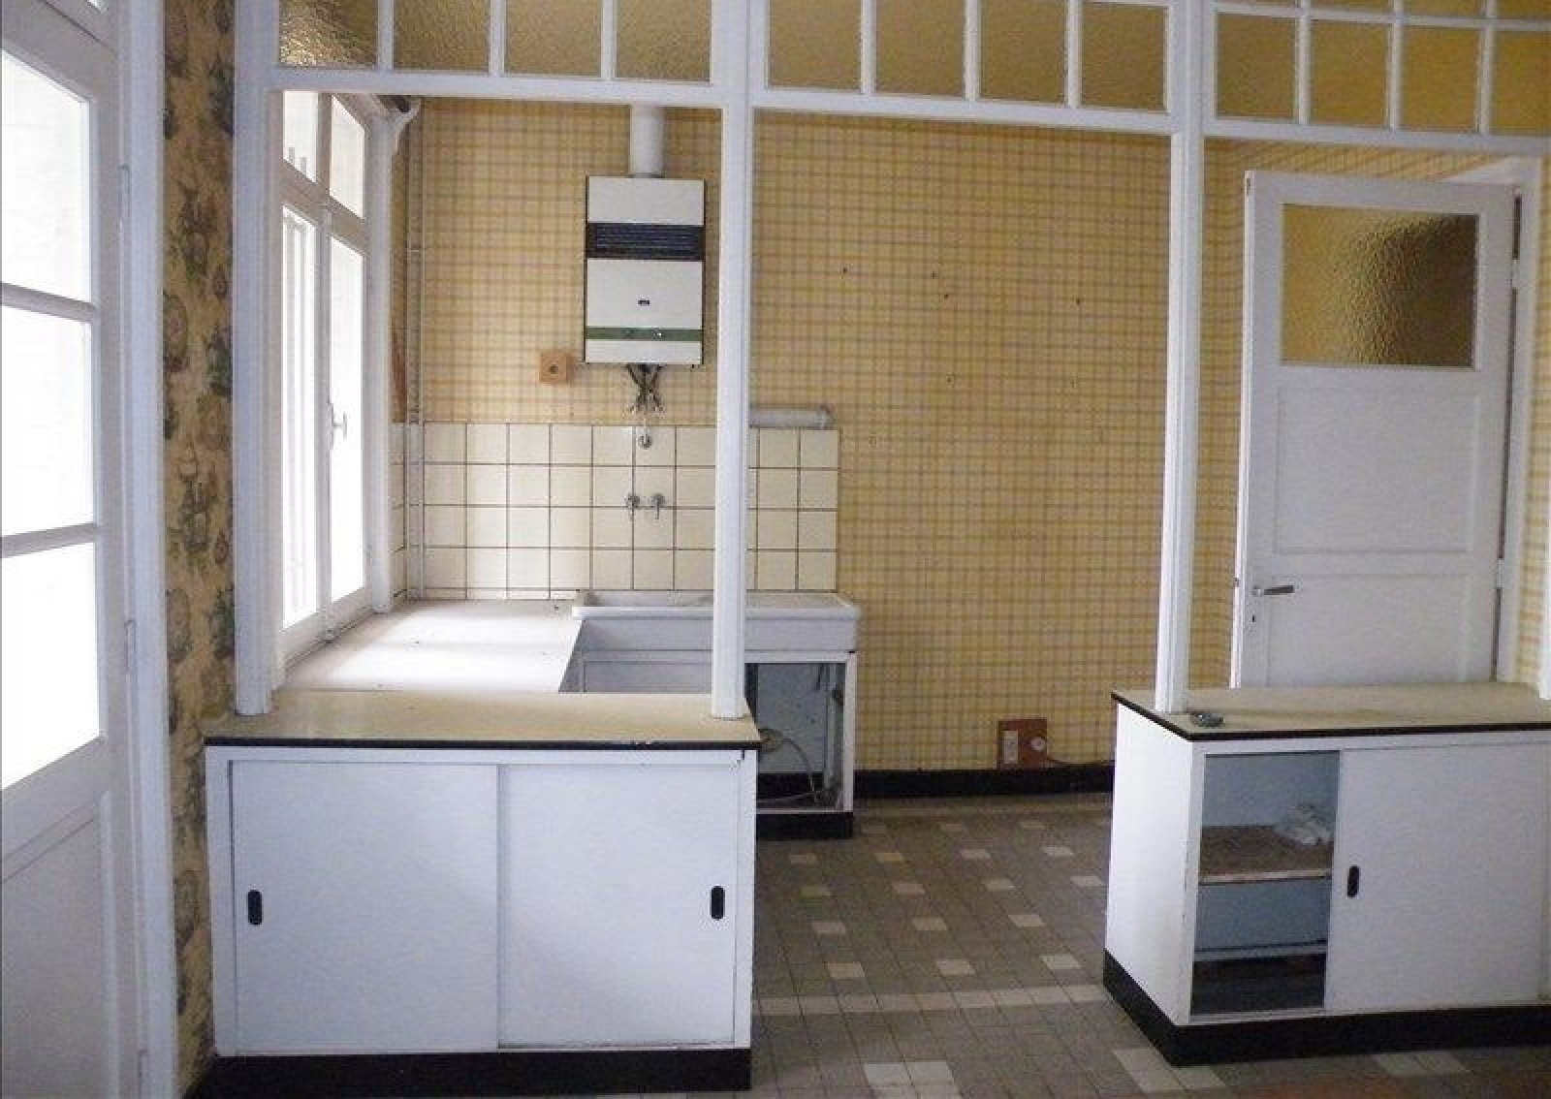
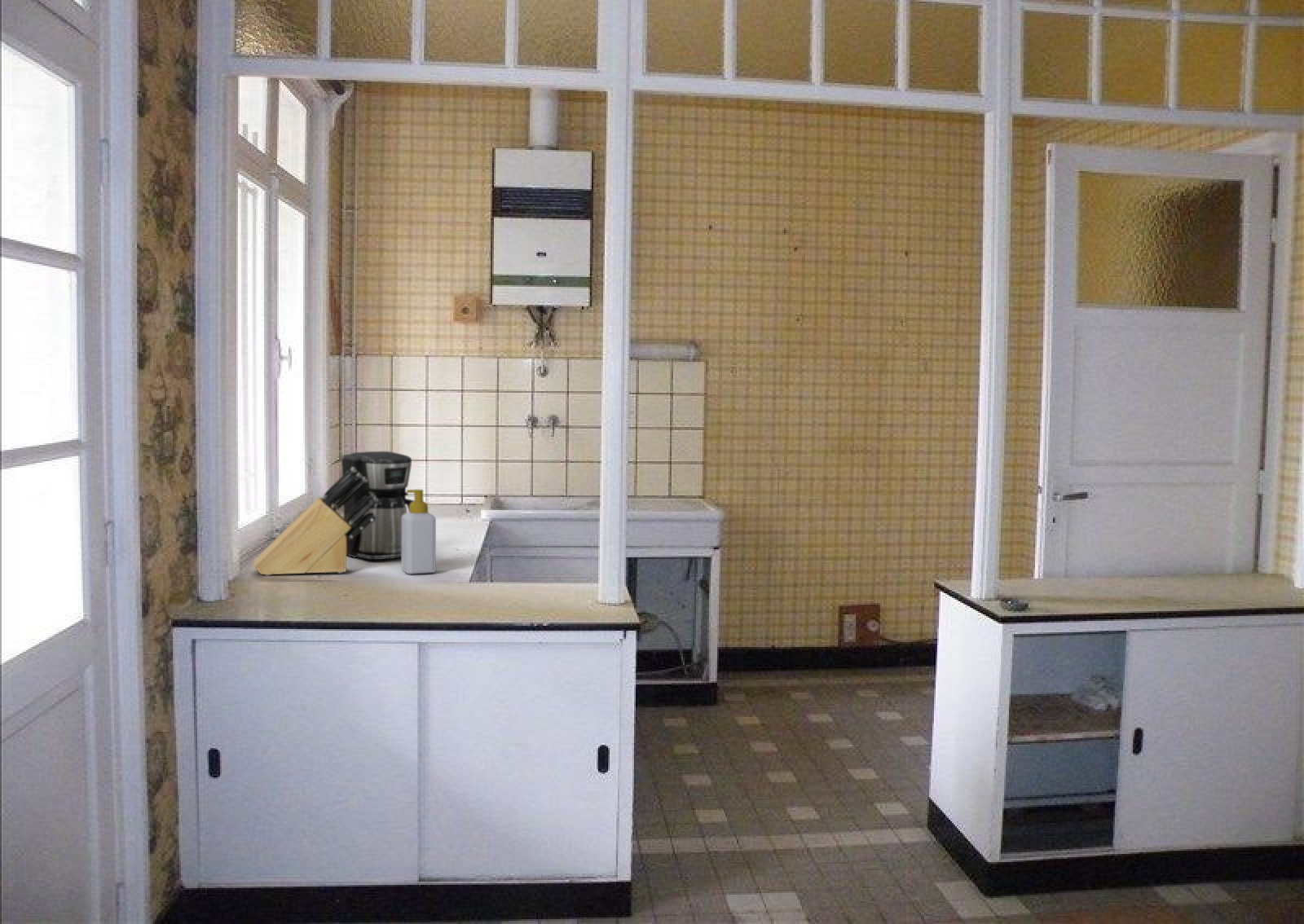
+ coffee maker (381, 502)
+ knife block (316, 520)
+ soap bottle (418, 530)
